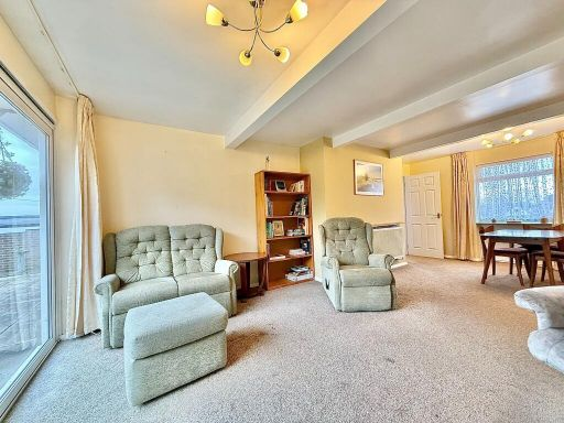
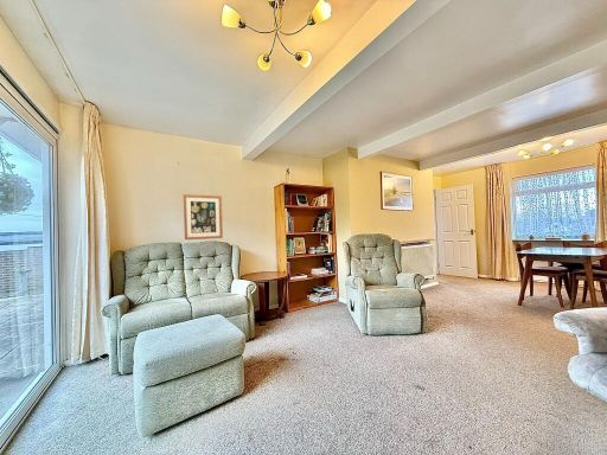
+ wall art (203, 217)
